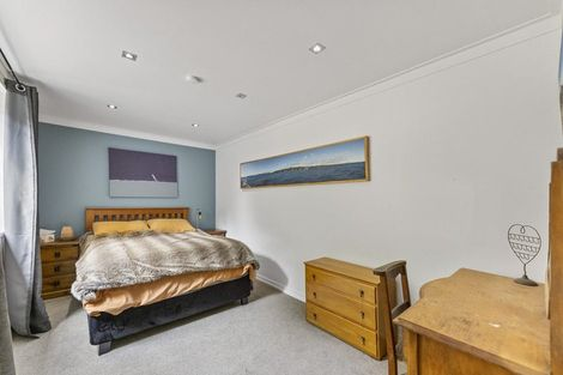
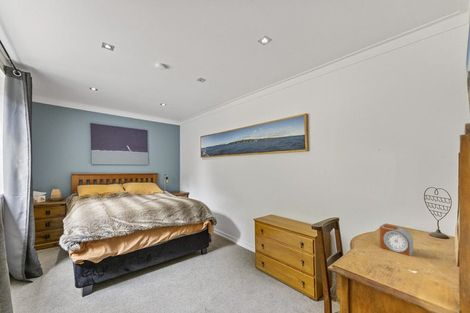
+ alarm clock (395, 238)
